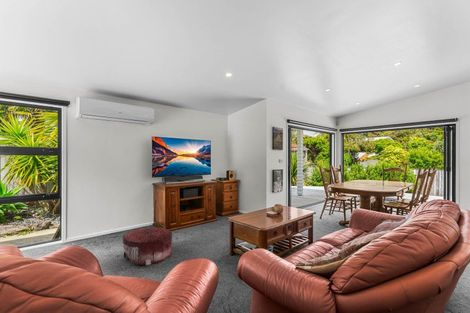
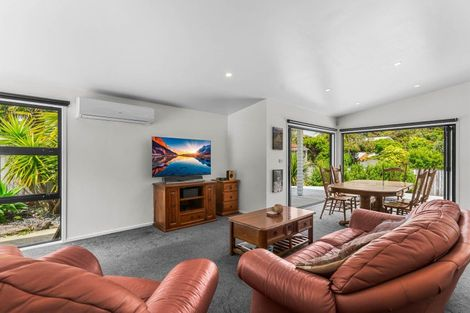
- pouf (147, 243)
